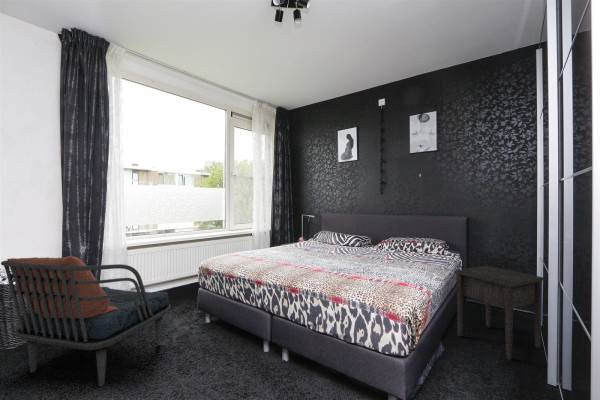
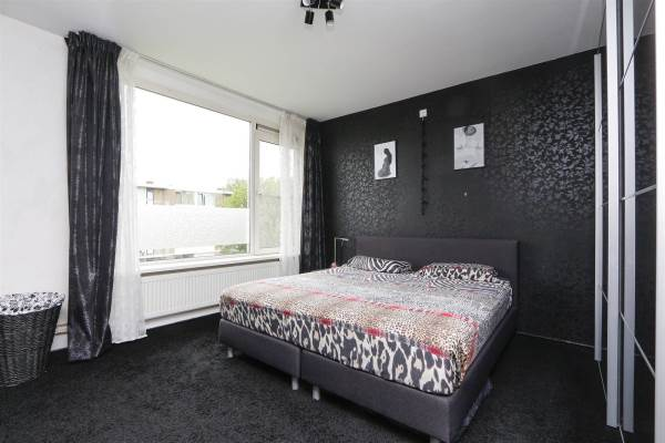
- nightstand (497, 306)
- armchair (97, 302)
